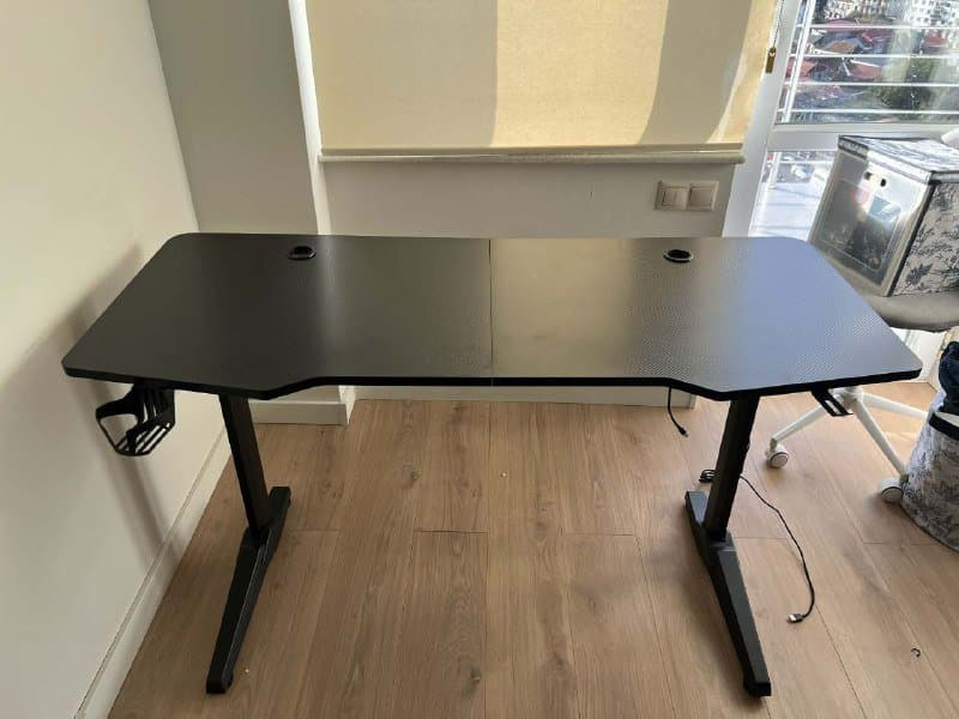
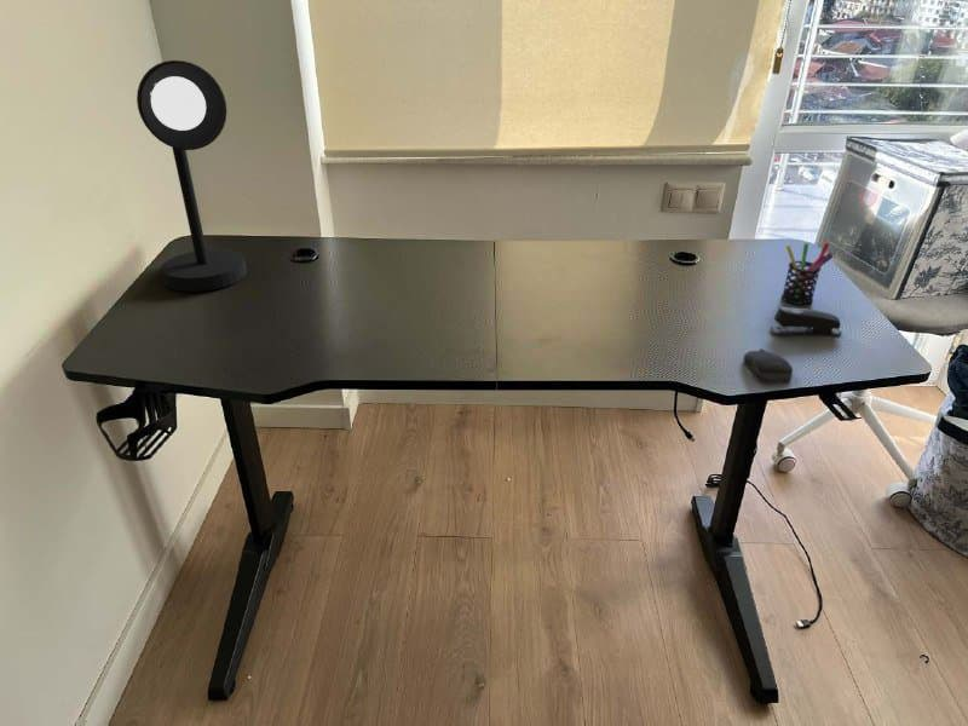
+ pen holder (805, 270)
+ computer mouse (768, 363)
+ stapler (808, 319)
+ desk lamp (188, 178)
